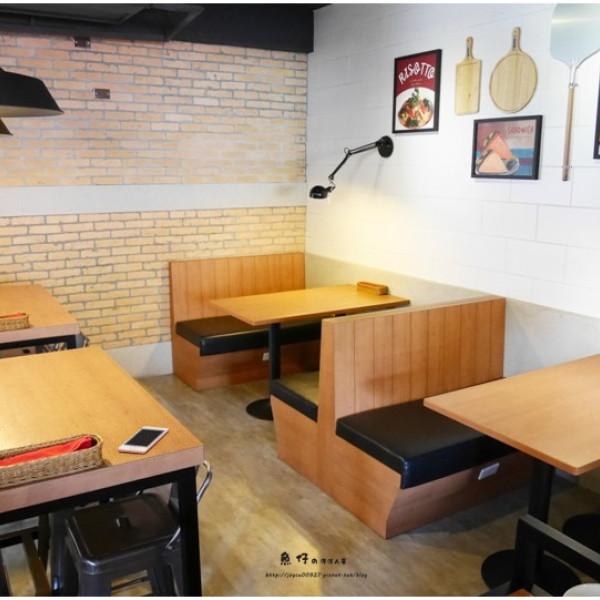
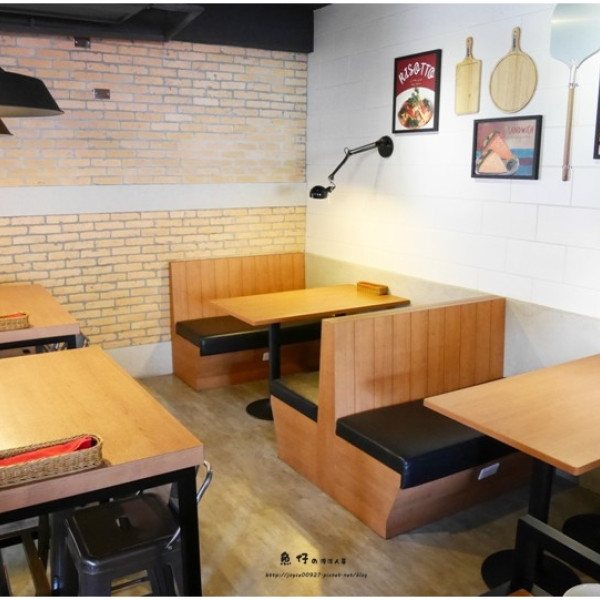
- cell phone (144, 439)
